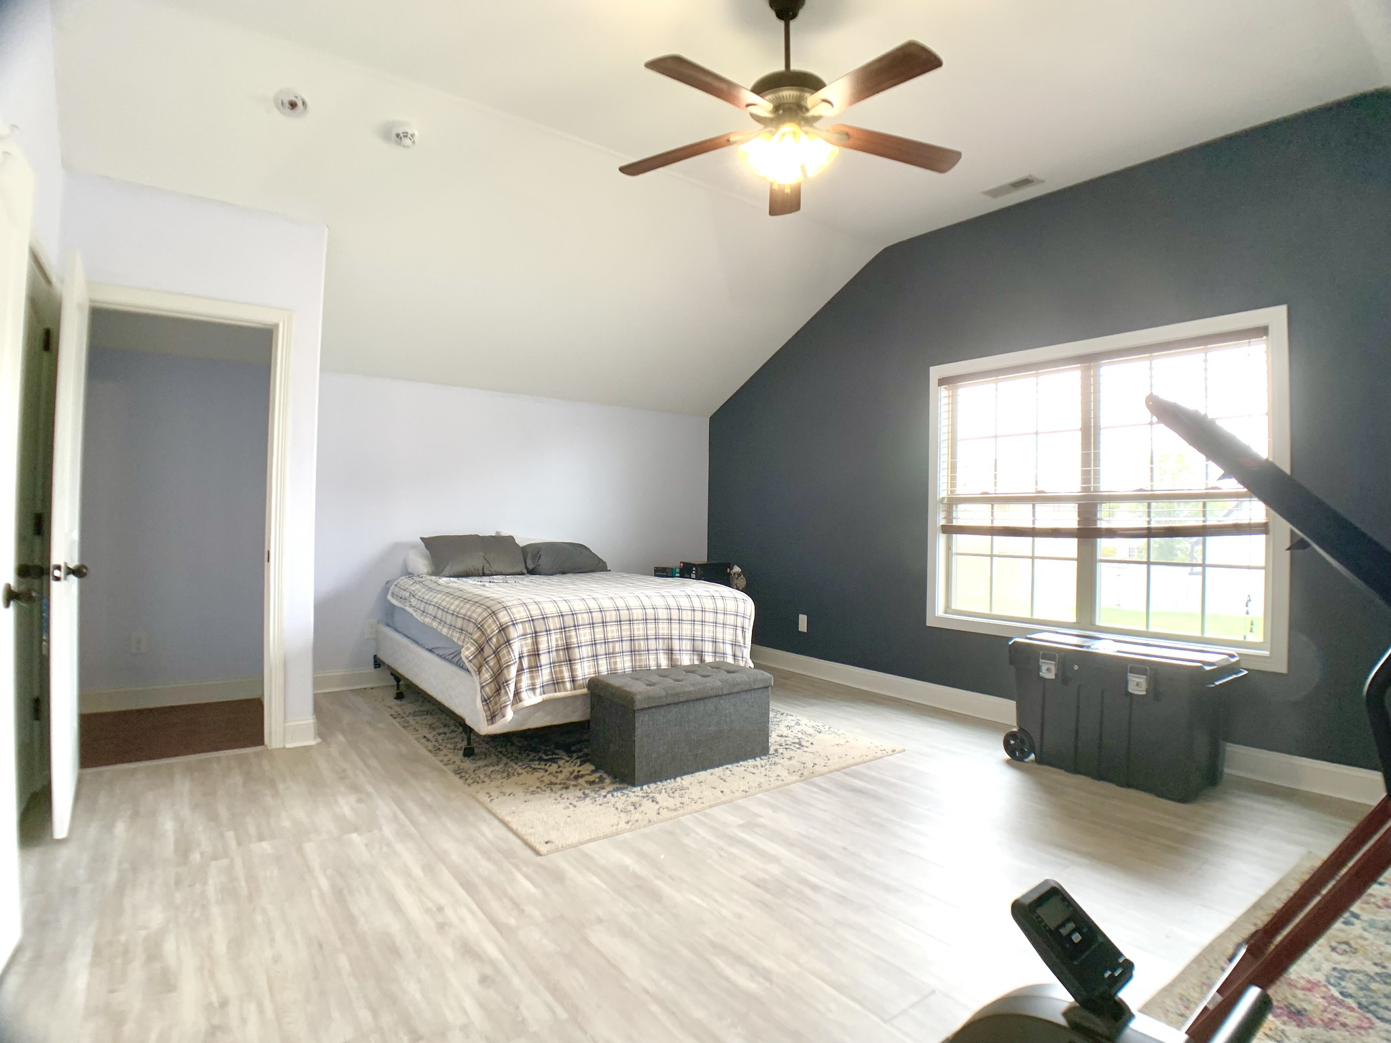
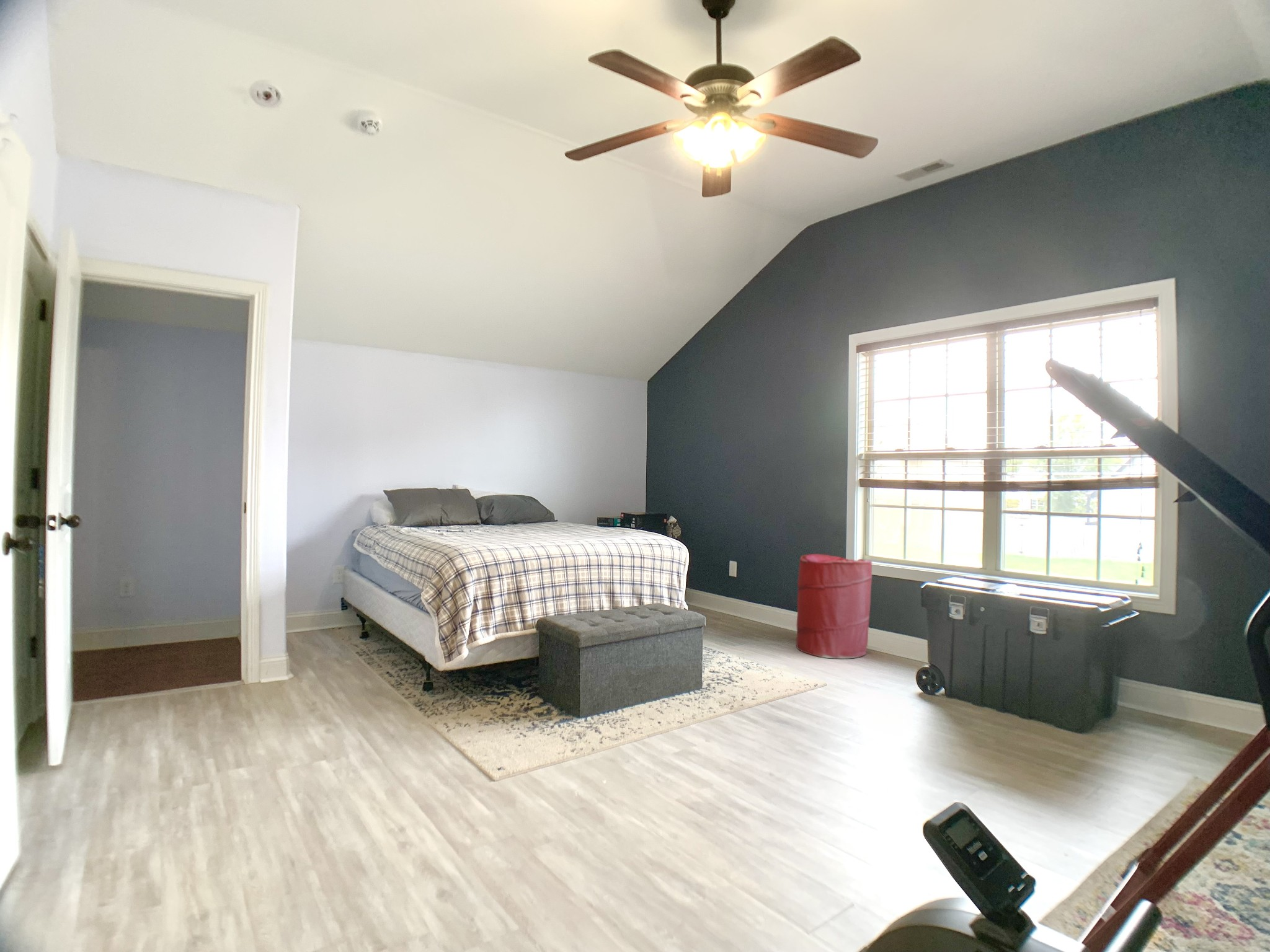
+ laundry hamper (833, 602)
